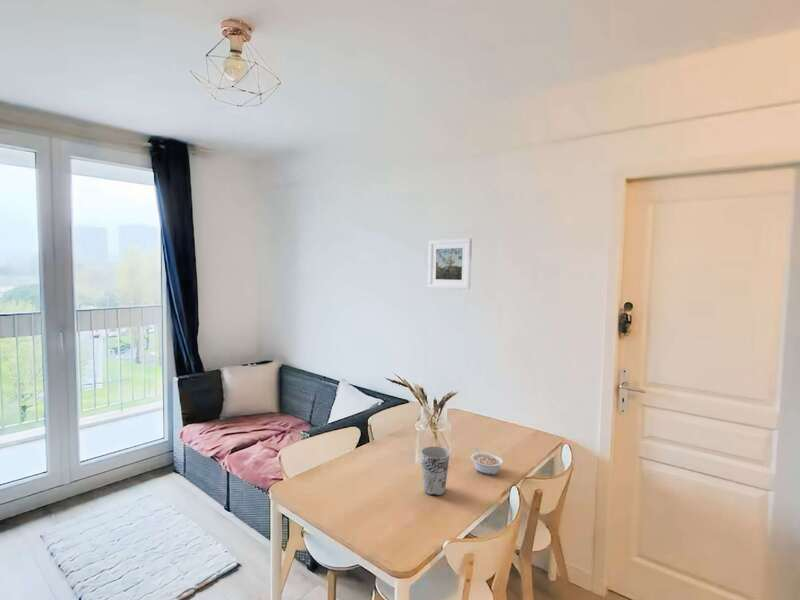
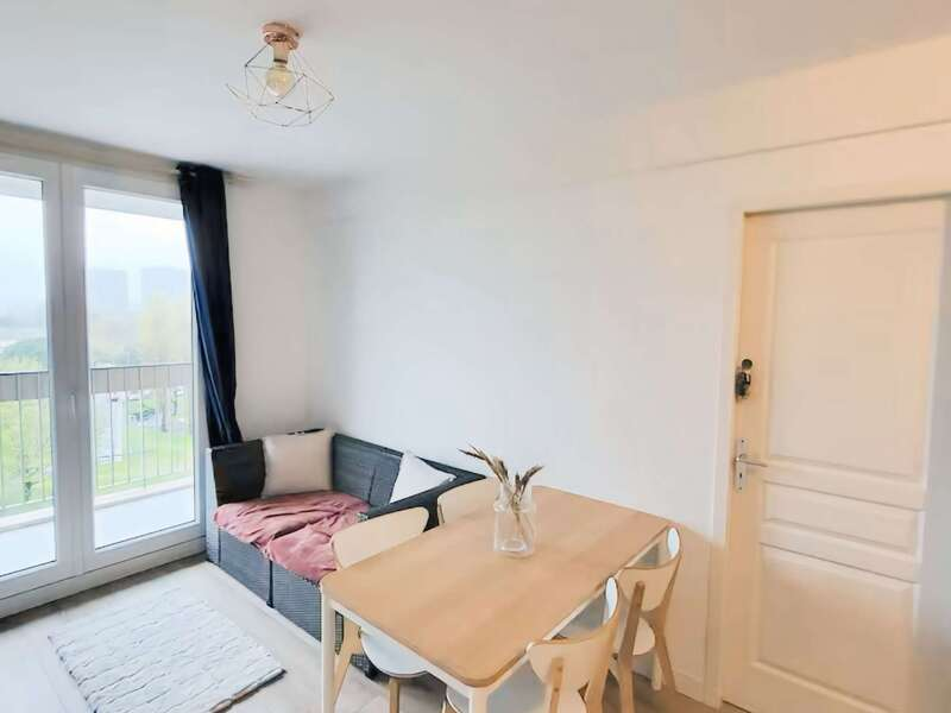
- cup (434, 471)
- legume (485, 463)
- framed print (449, 264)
